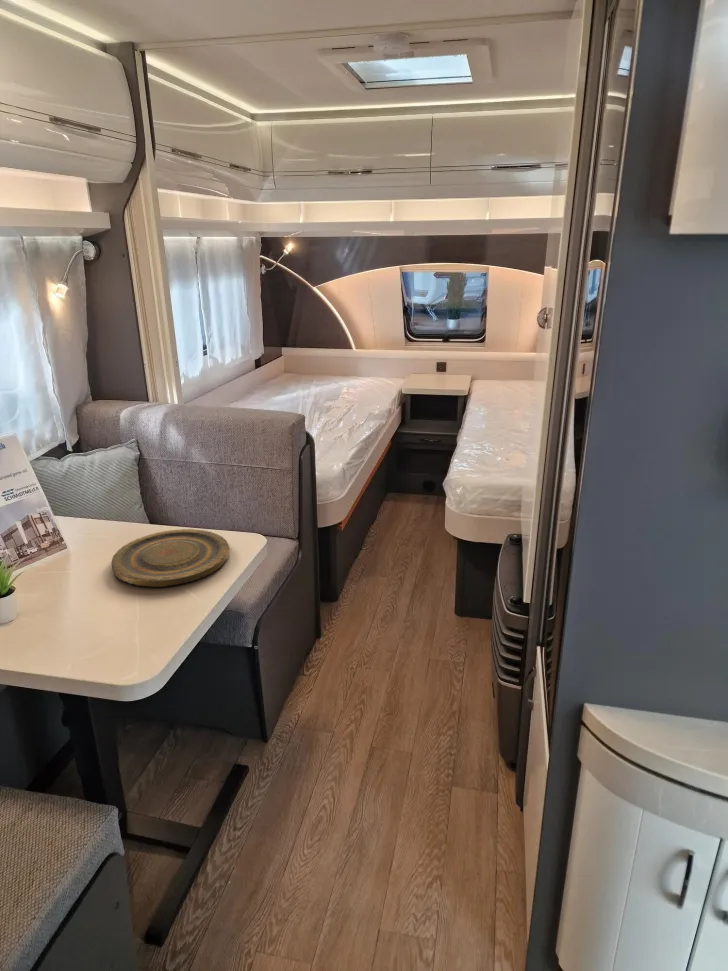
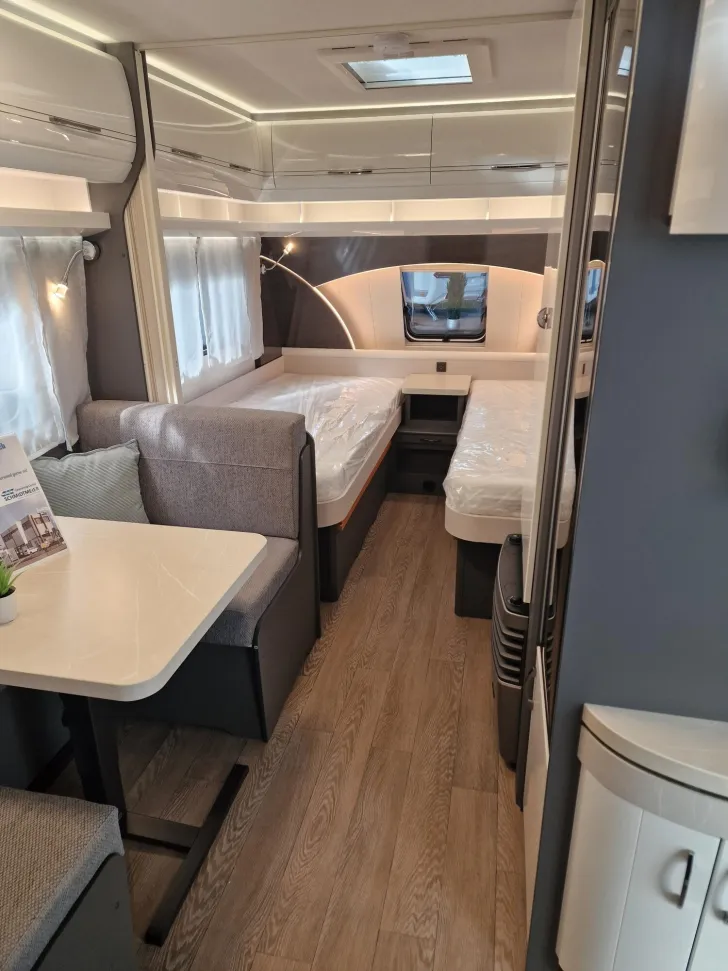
- plate (172, 555)
